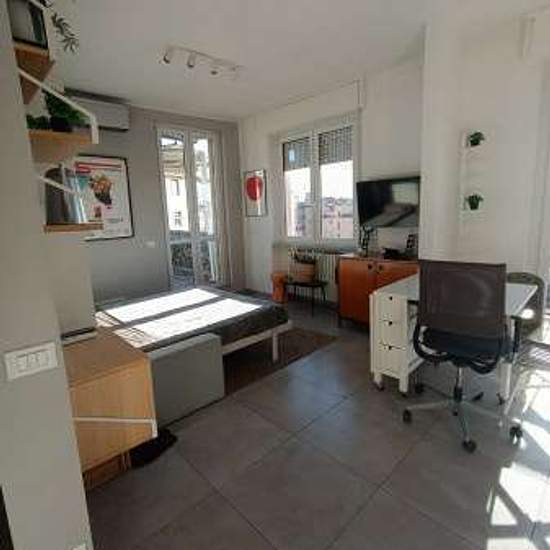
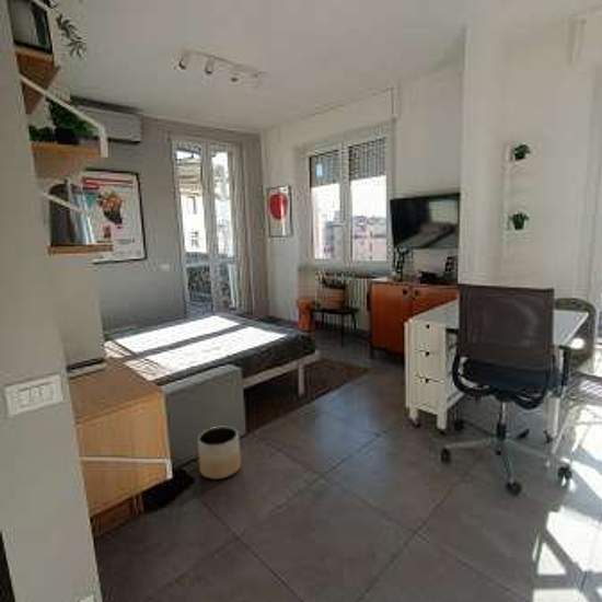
+ planter (219, 452)
